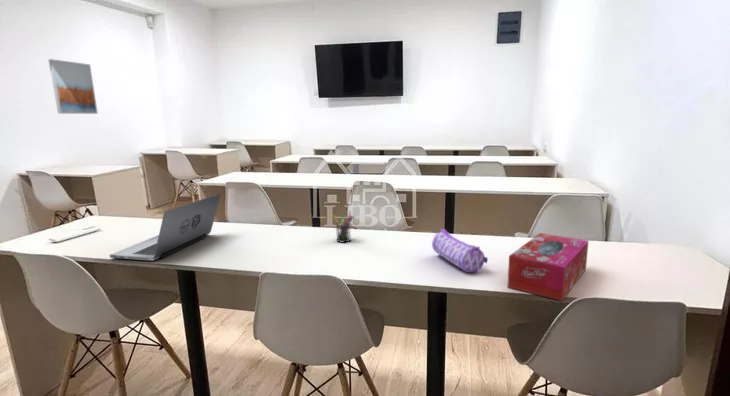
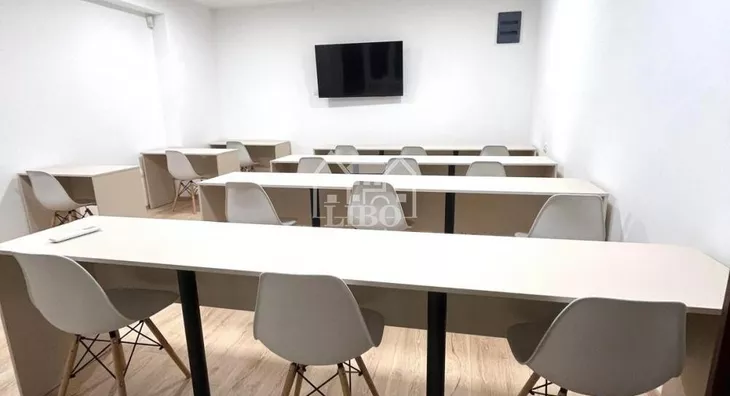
- laptop (169, 223)
- pencil case (456, 250)
- pen holder (343, 225)
- wall art (74, 88)
- tissue box (549, 263)
